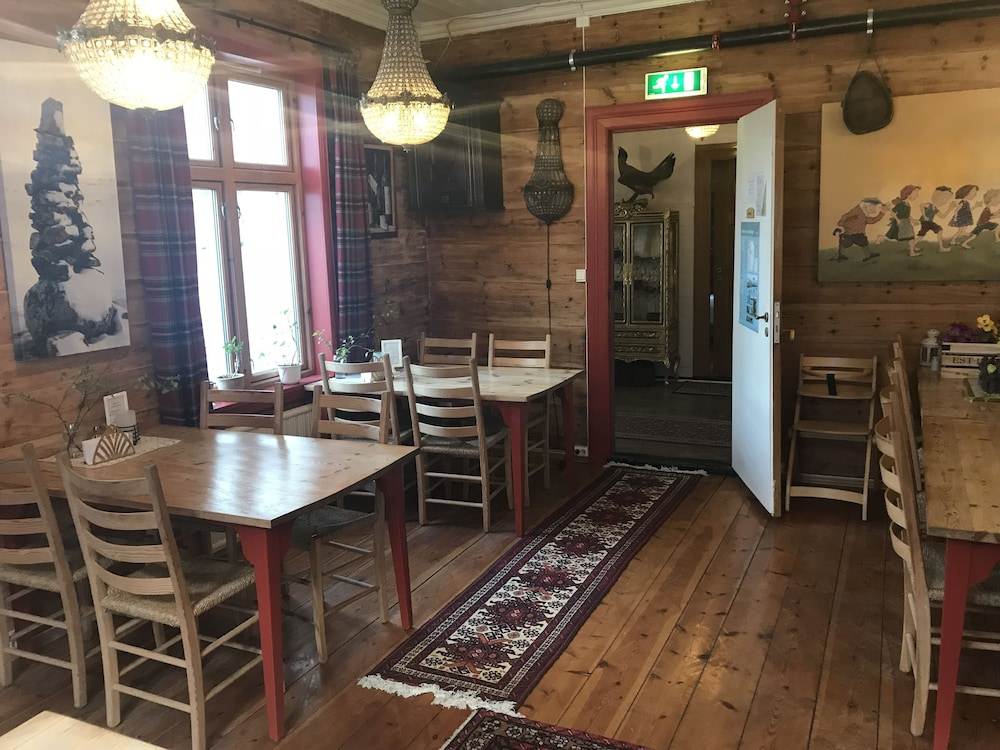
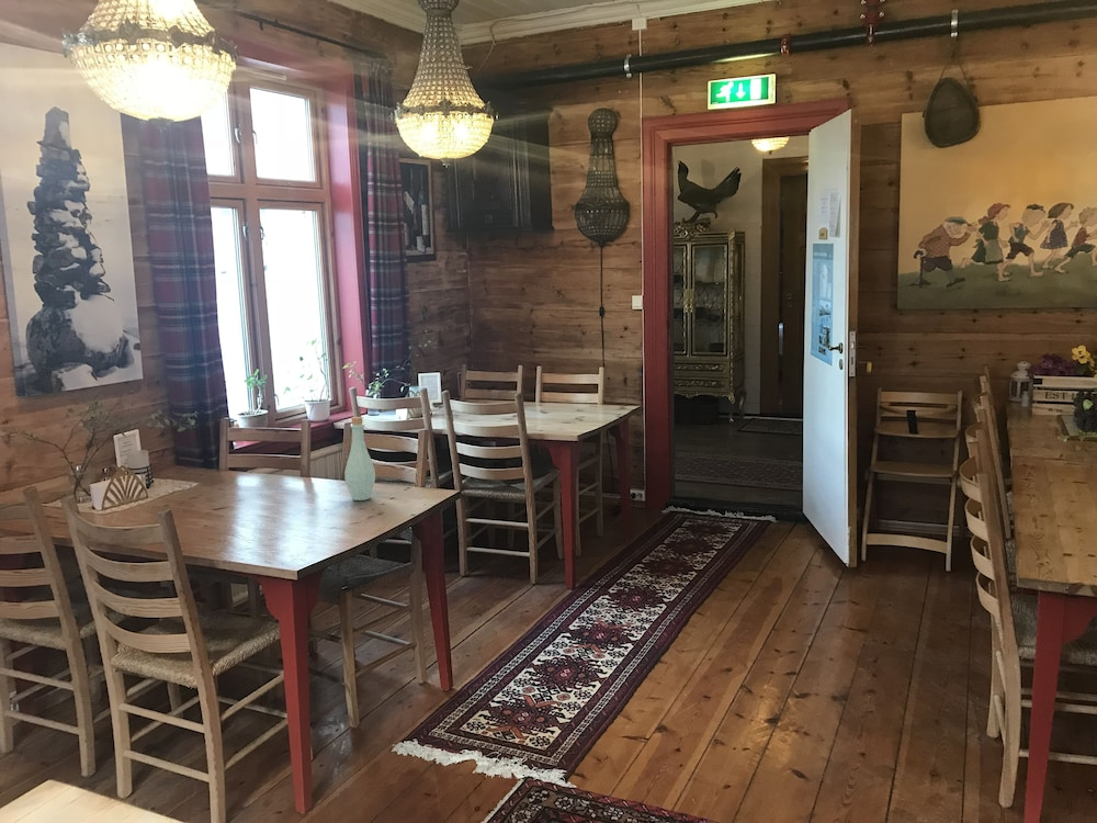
+ bottle (359, 458)
